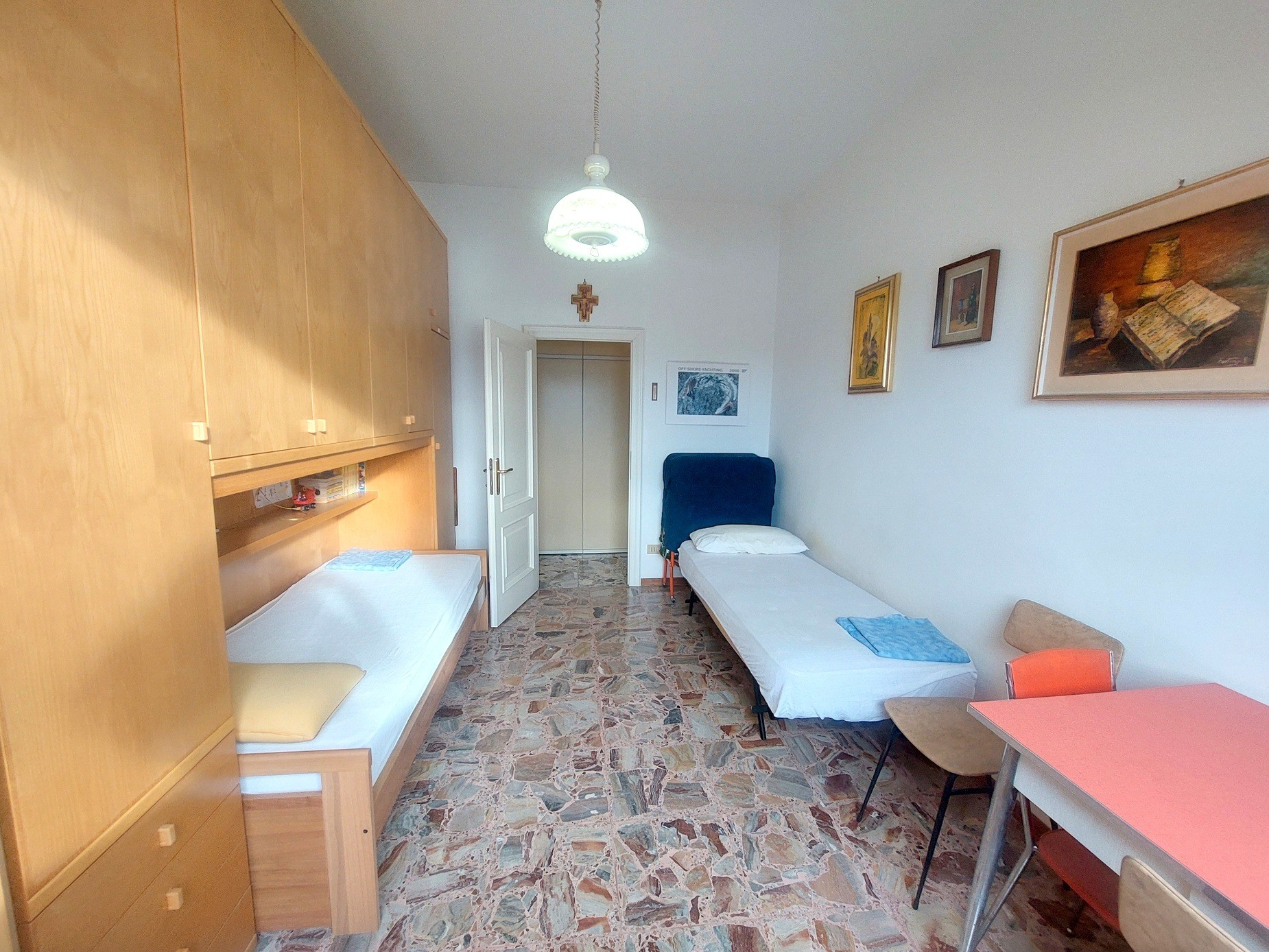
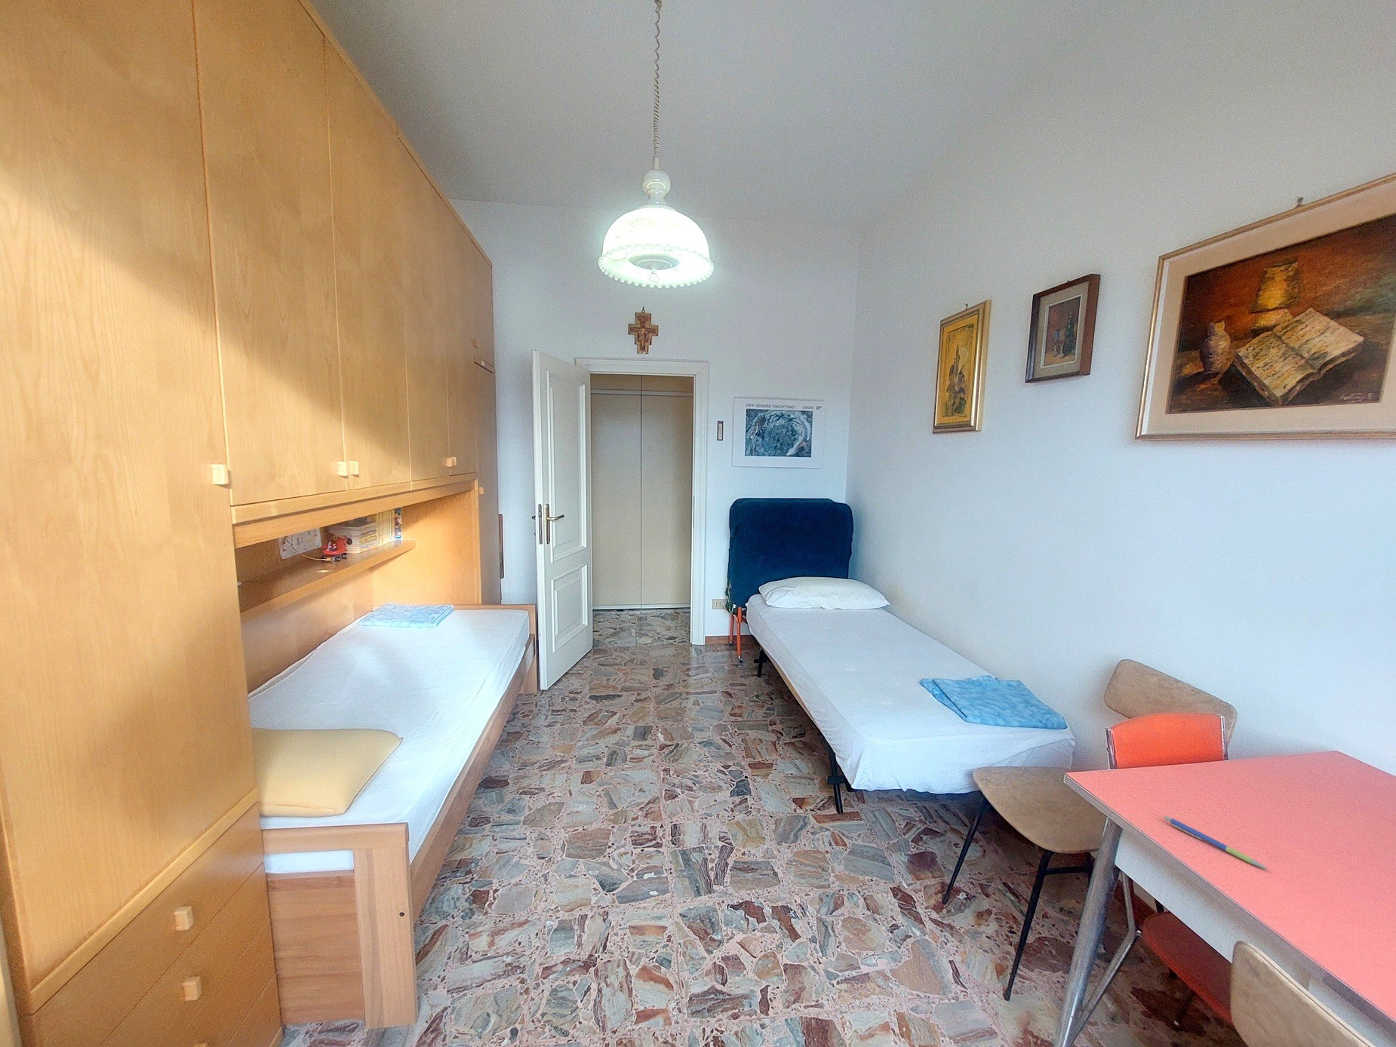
+ pen (1213, 841)
